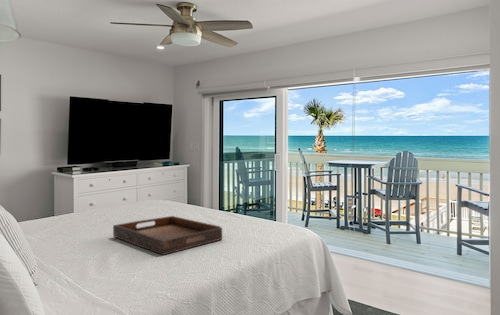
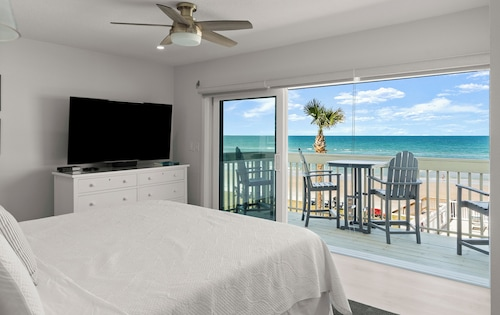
- serving tray (168, 232)
